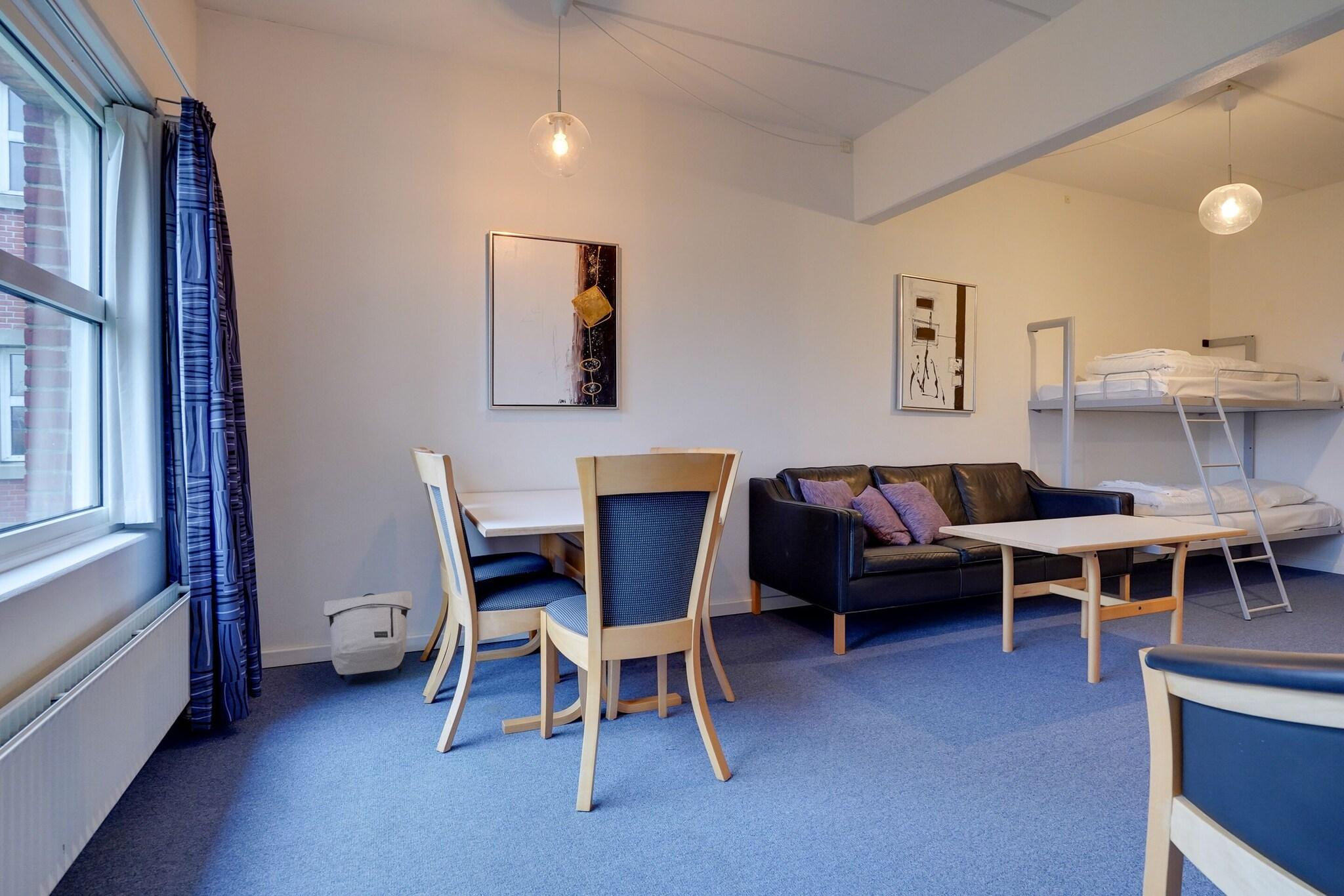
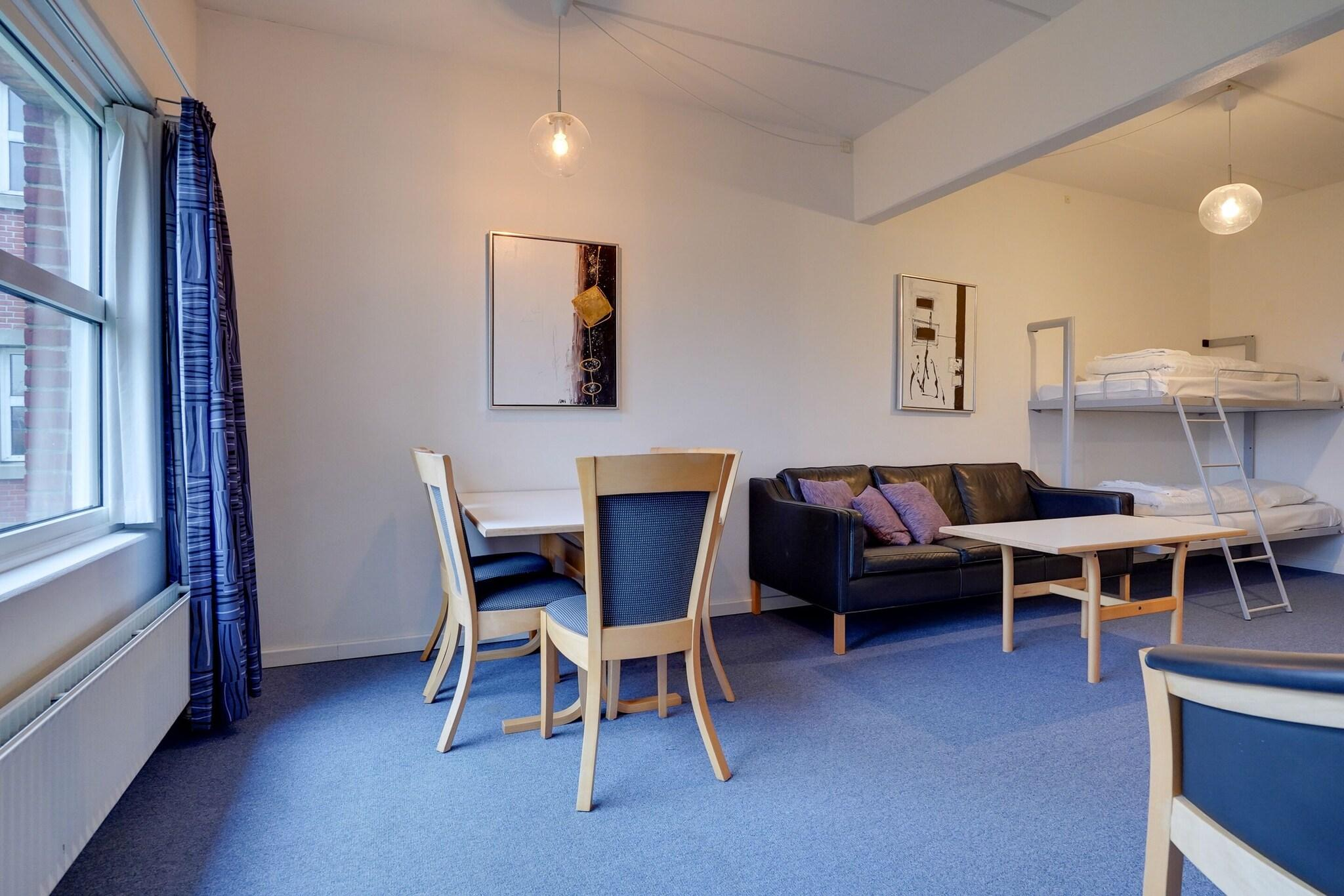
- backpack (369, 634)
